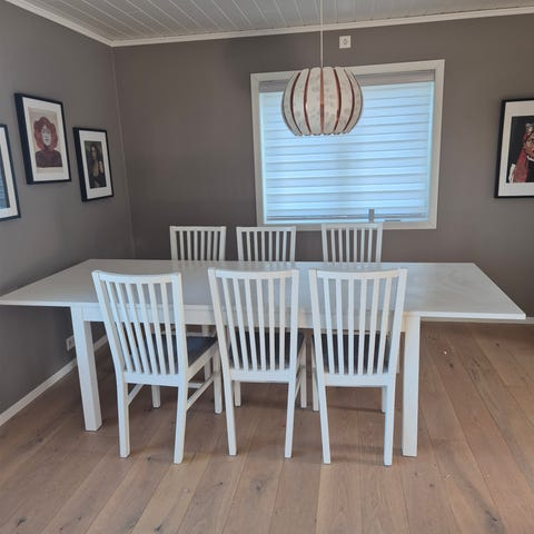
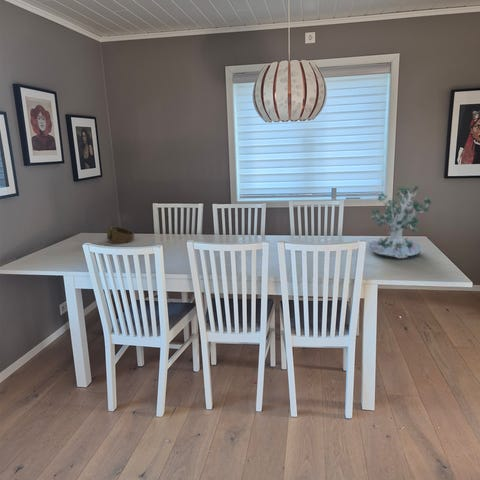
+ plant (395, 219)
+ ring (120, 233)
